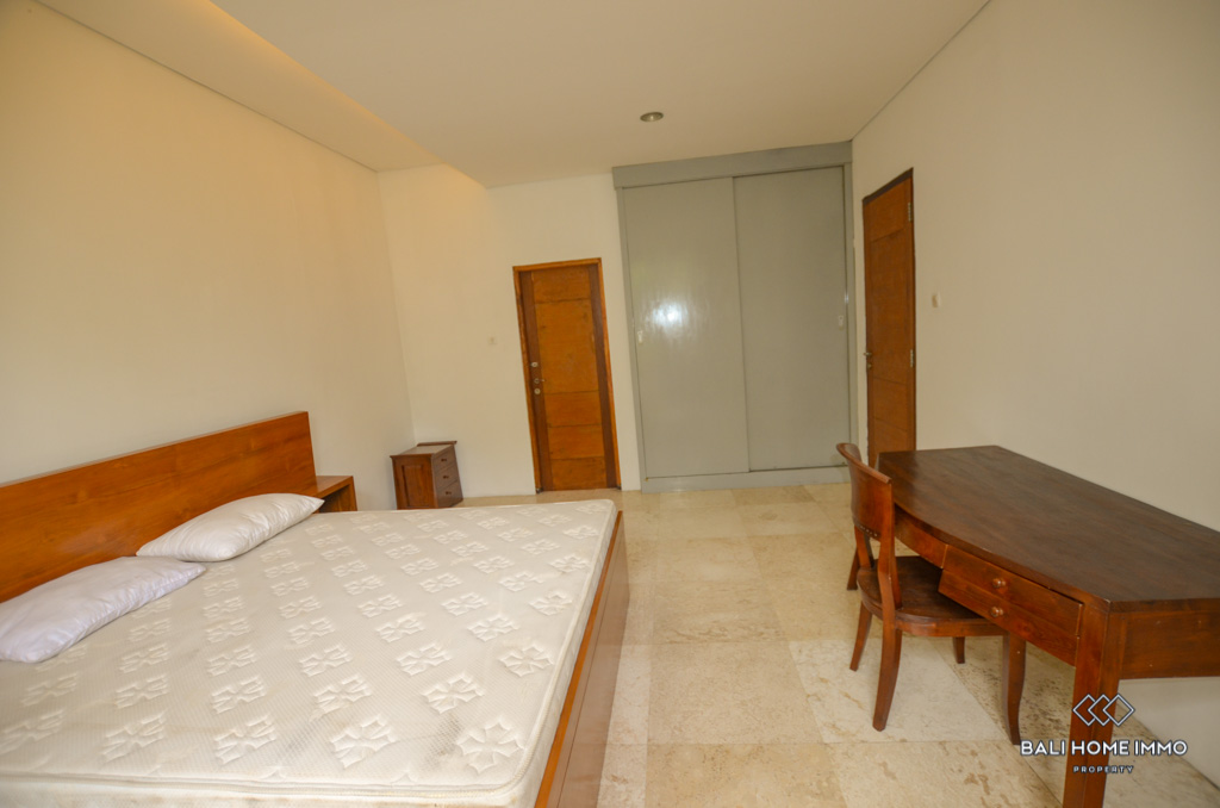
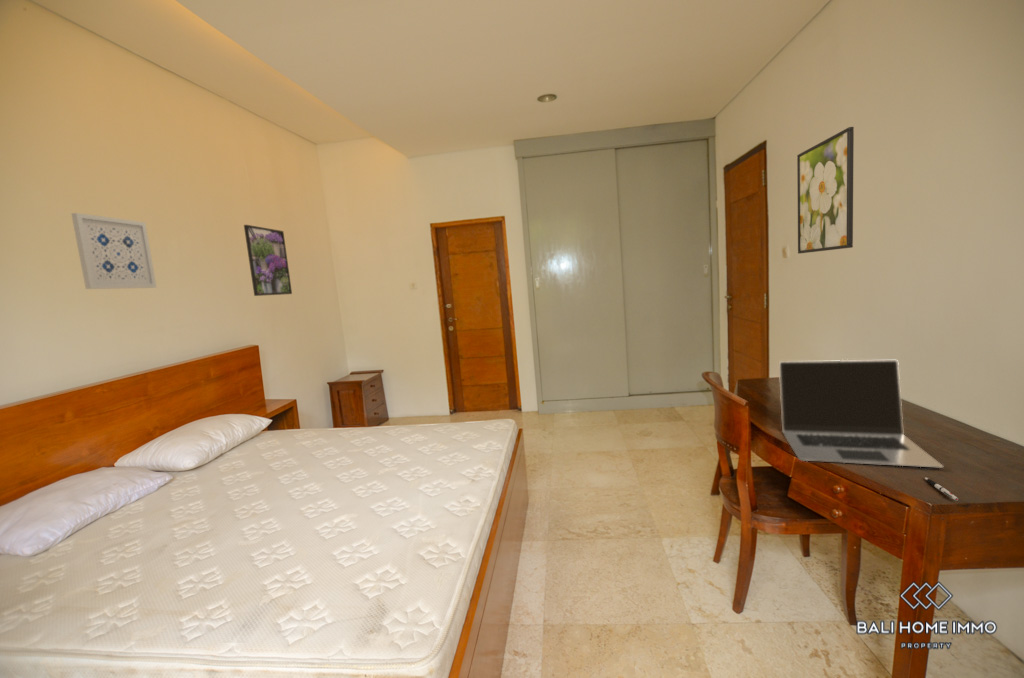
+ pen (939, 487)
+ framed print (269, 261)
+ laptop (850, 408)
+ wall art (117, 253)
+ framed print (822, 197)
